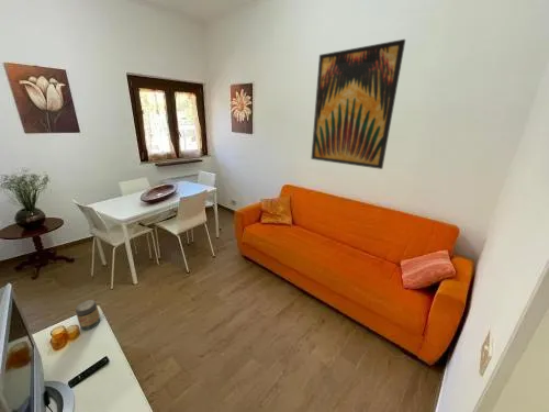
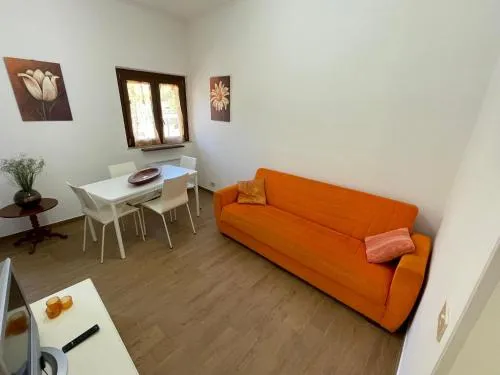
- jar (88, 314)
- wall art (349, 110)
